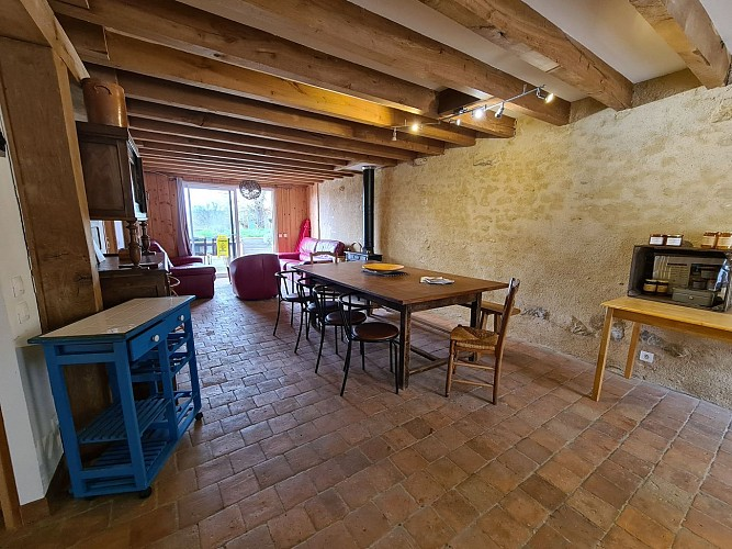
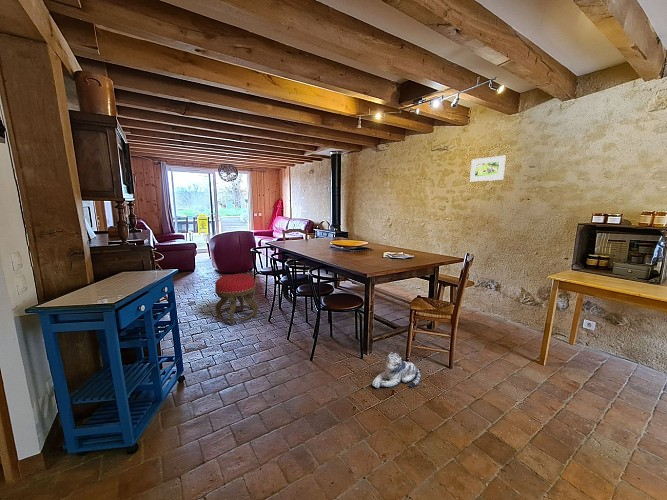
+ stool (235, 297)
+ plush toy (398, 367)
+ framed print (486, 169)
